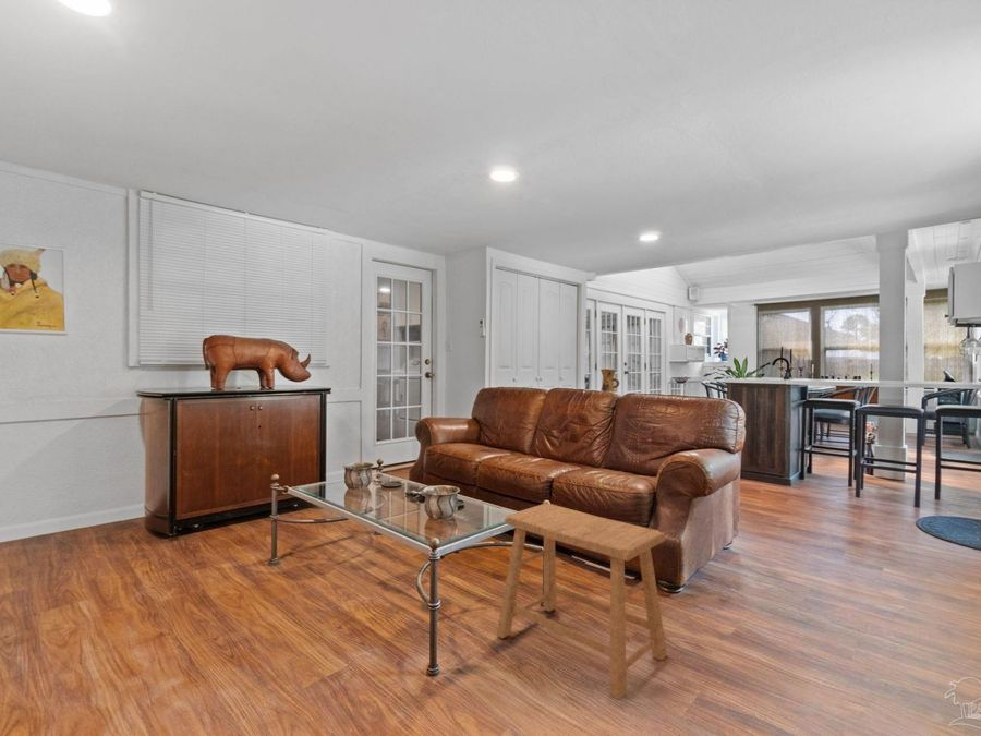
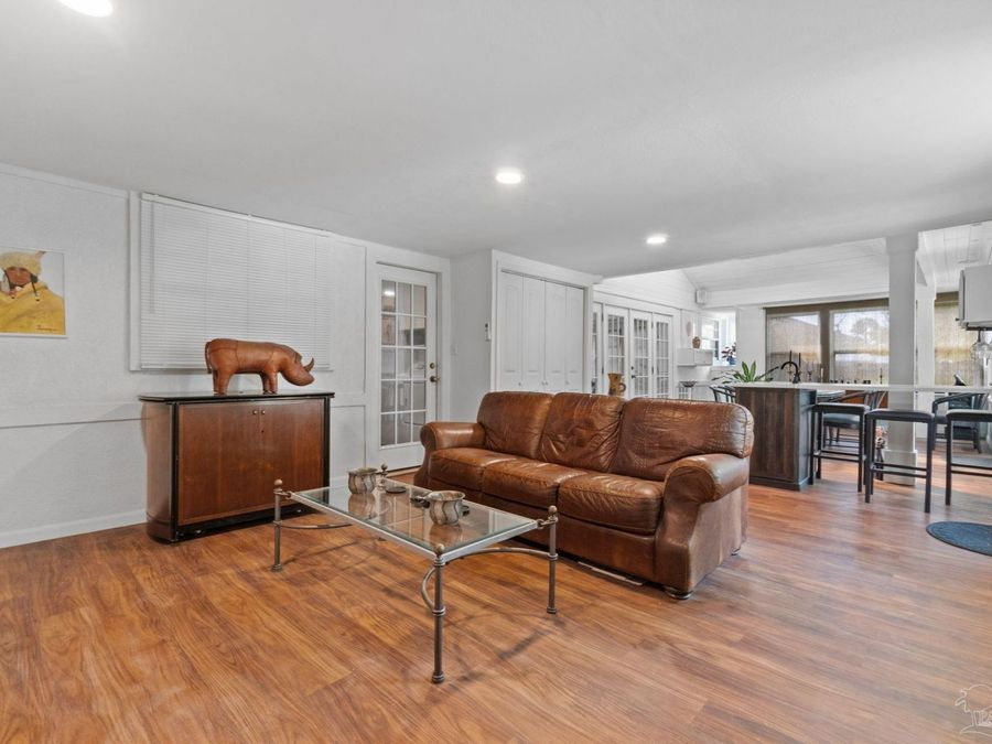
- stool (576, 593)
